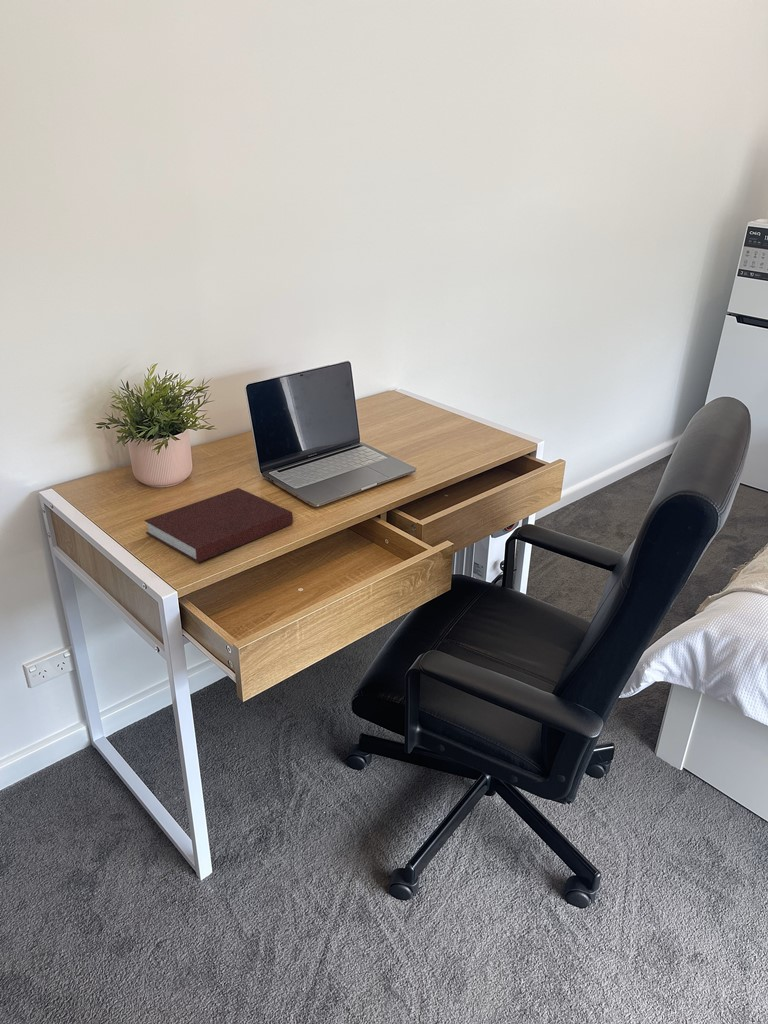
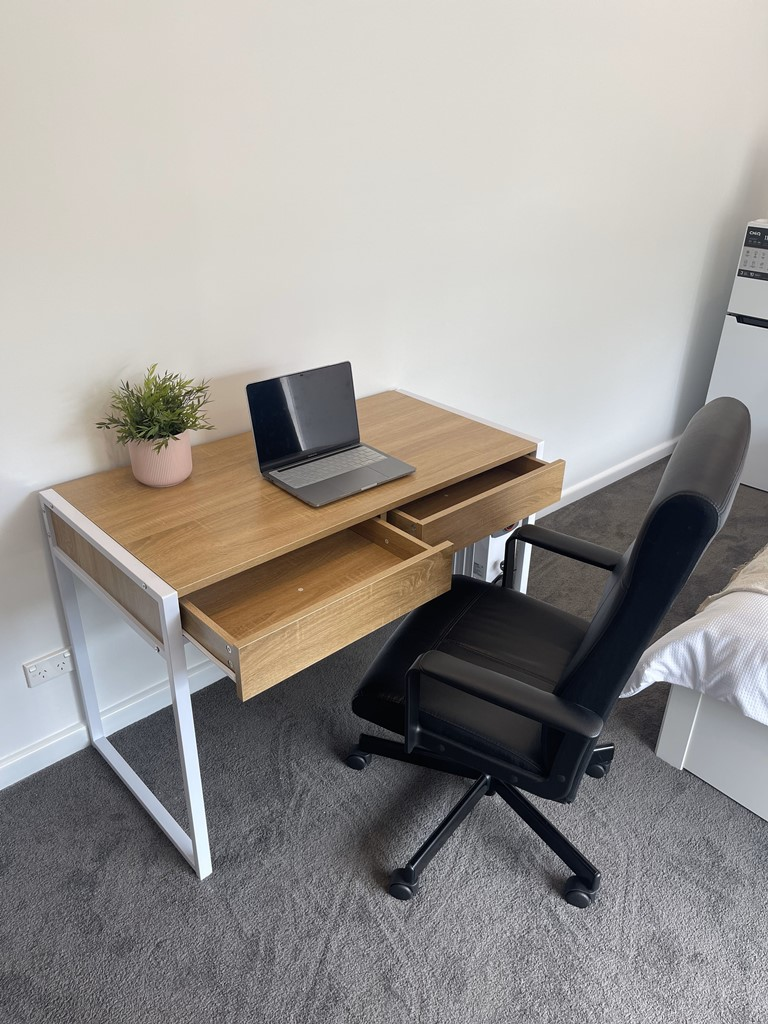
- notebook (219, 522)
